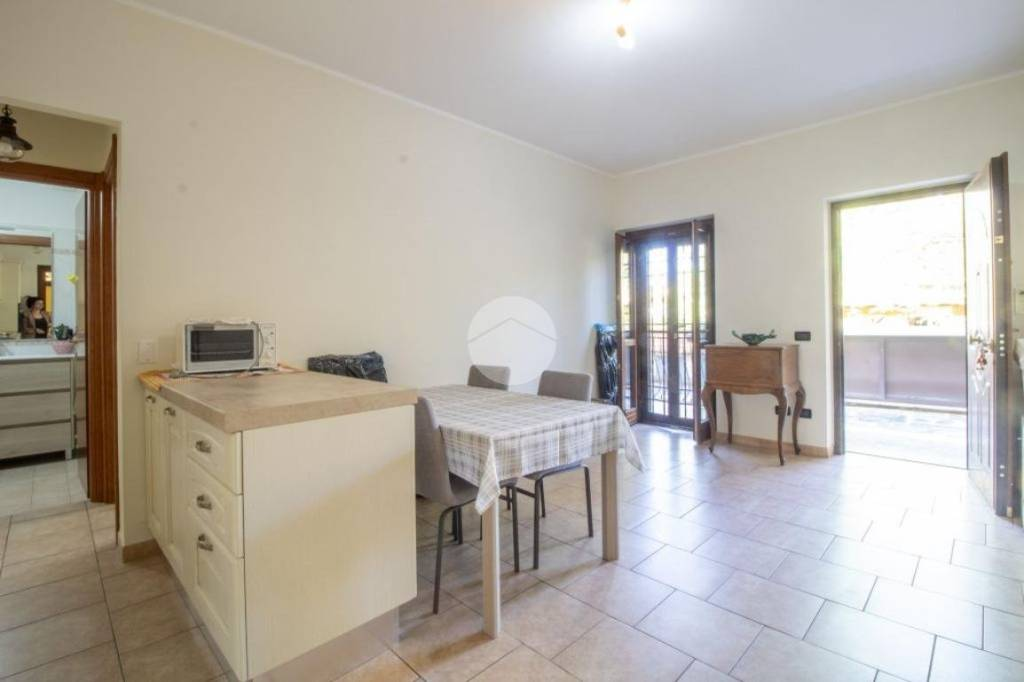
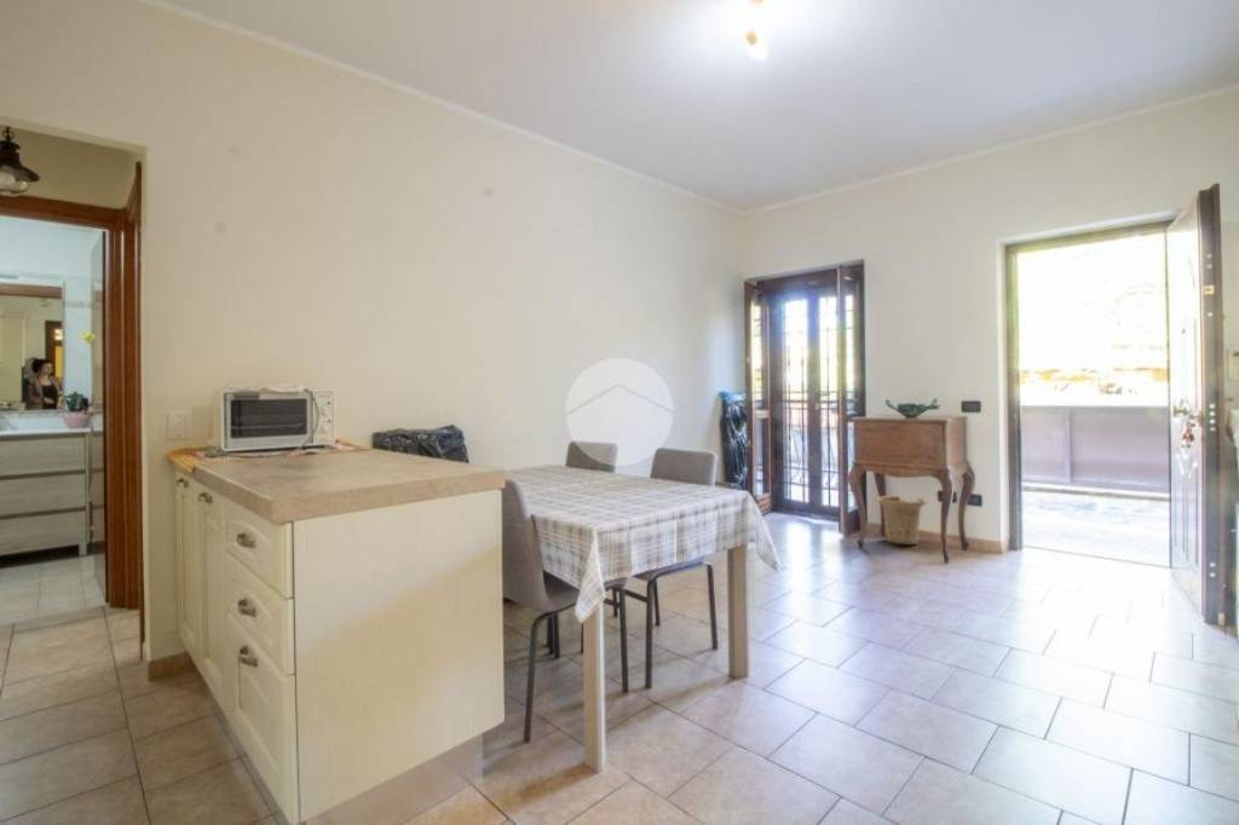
+ basket (901, 520)
